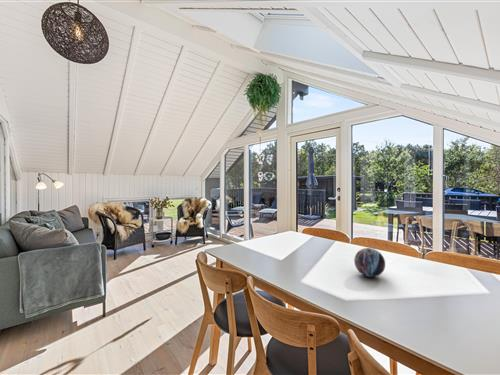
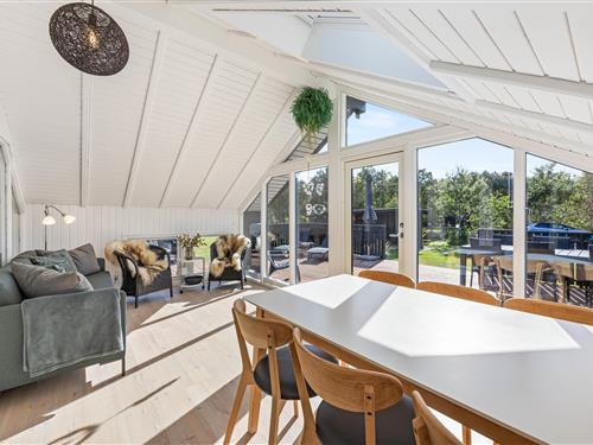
- decorative orb (369, 262)
